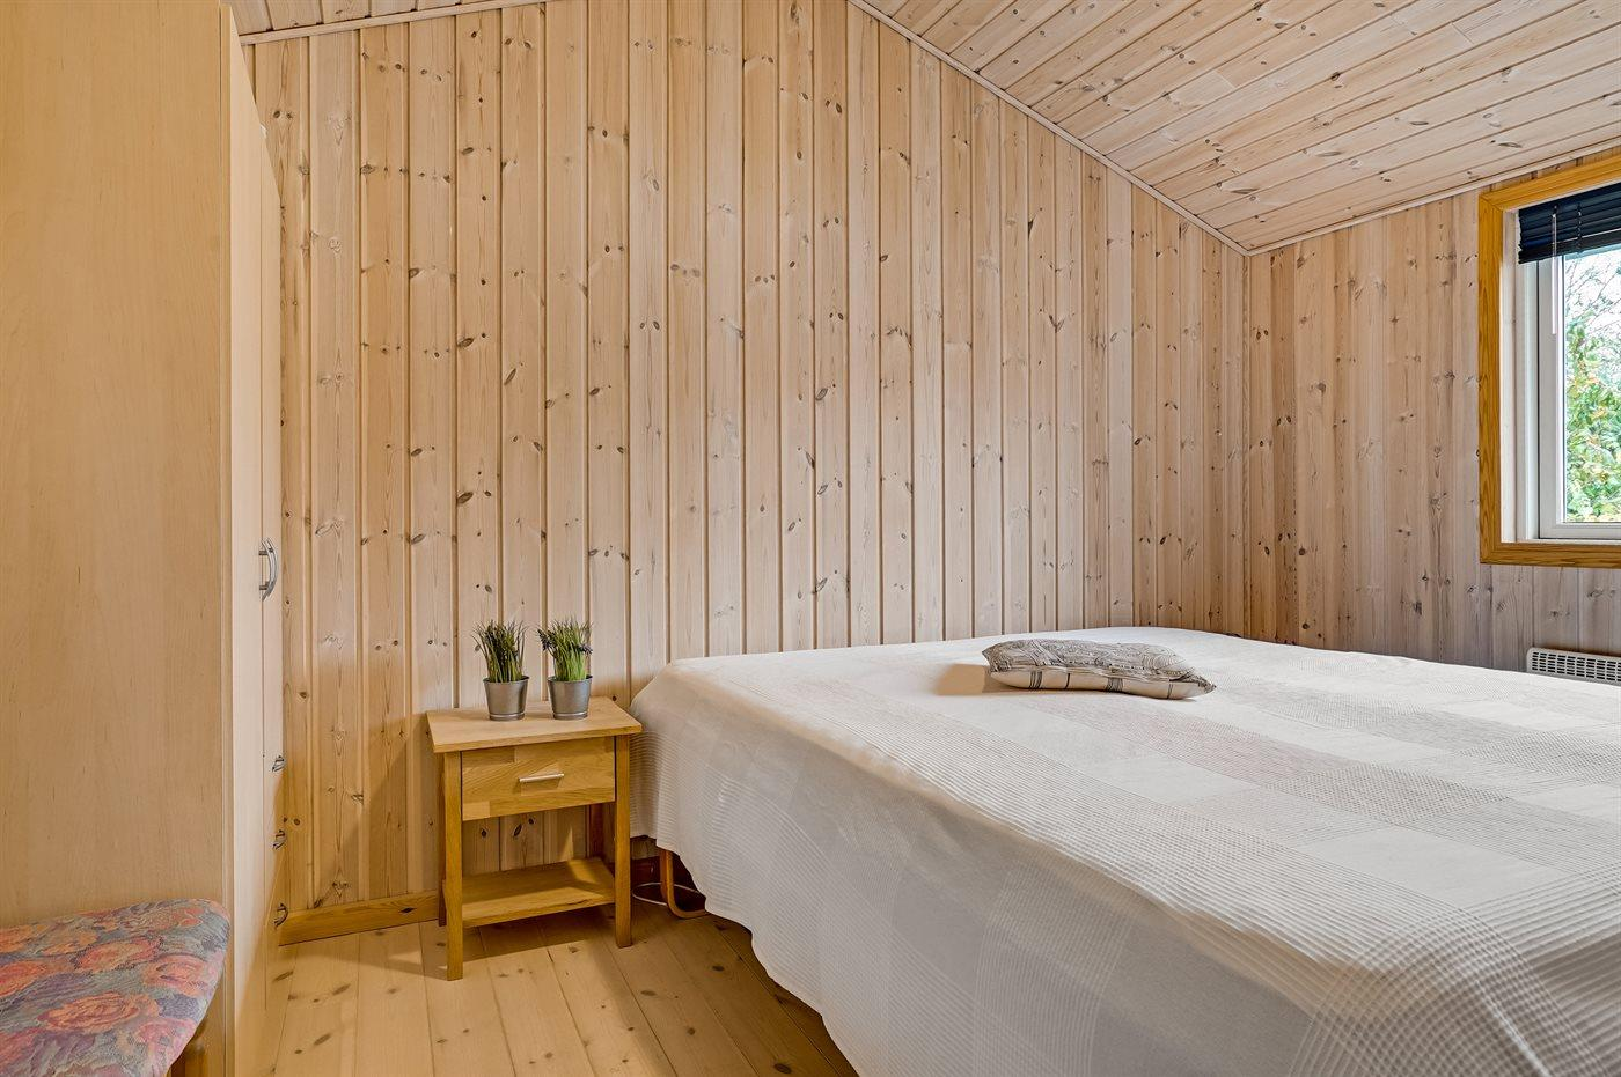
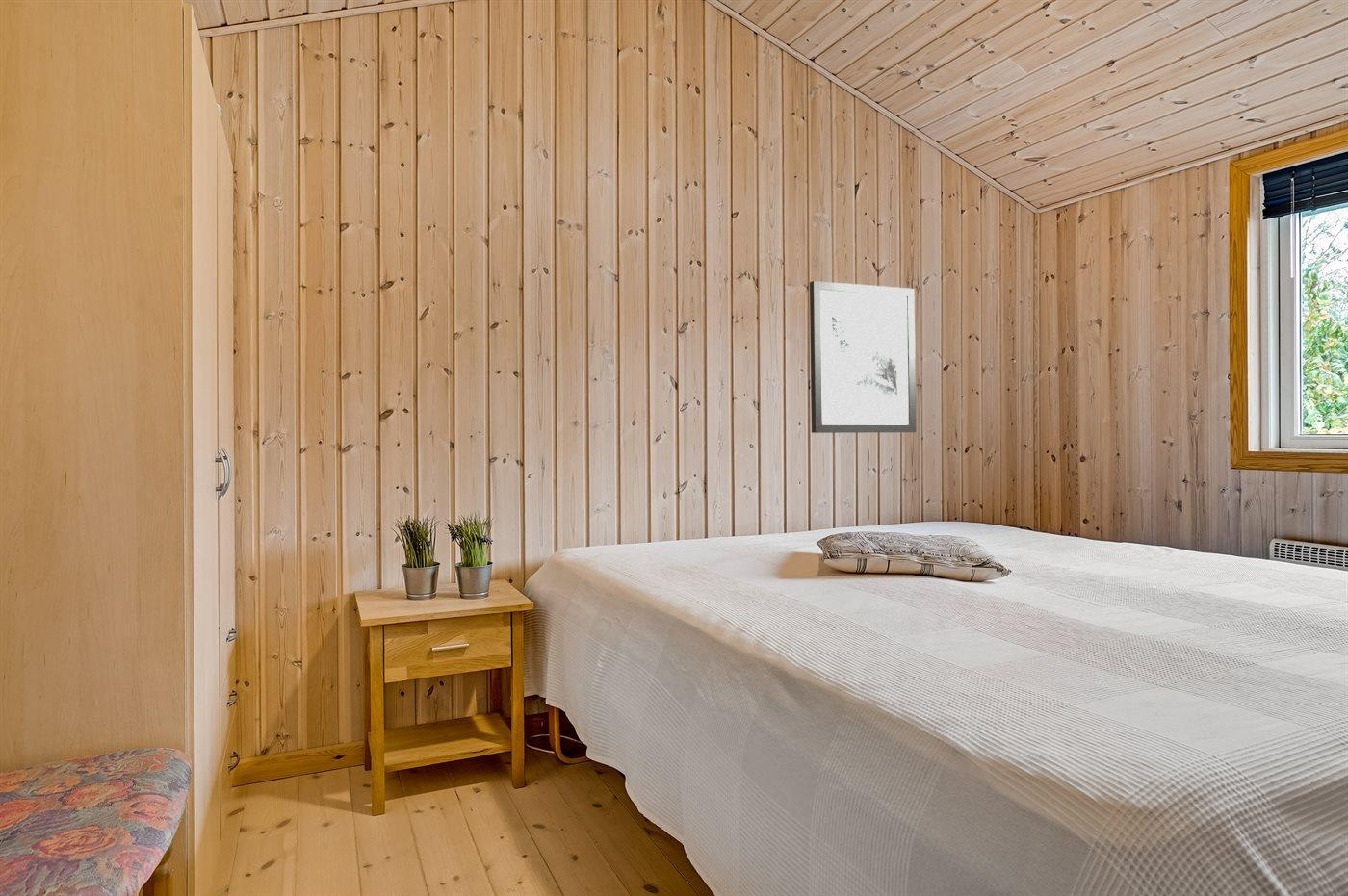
+ wall art (864, 359)
